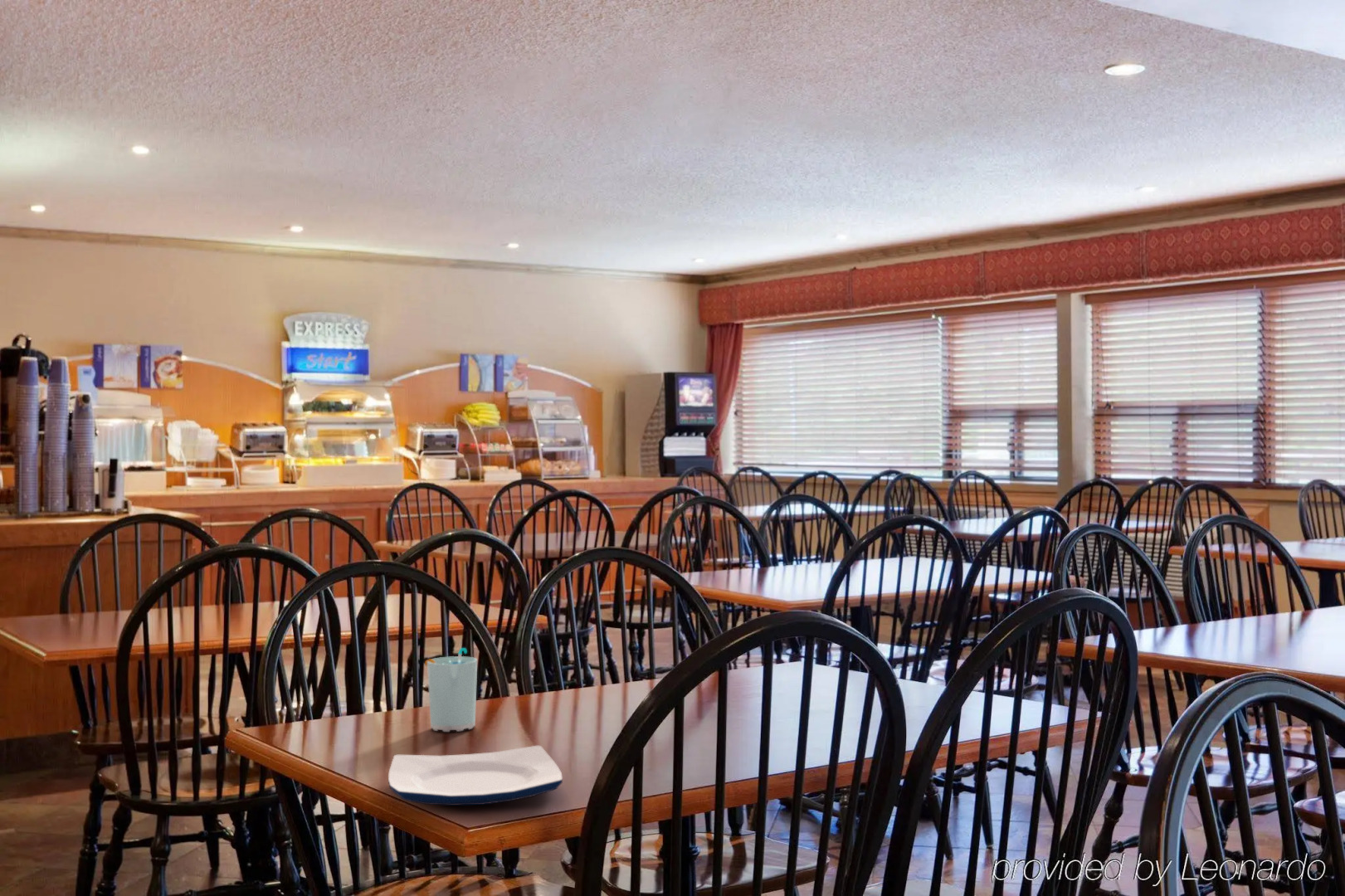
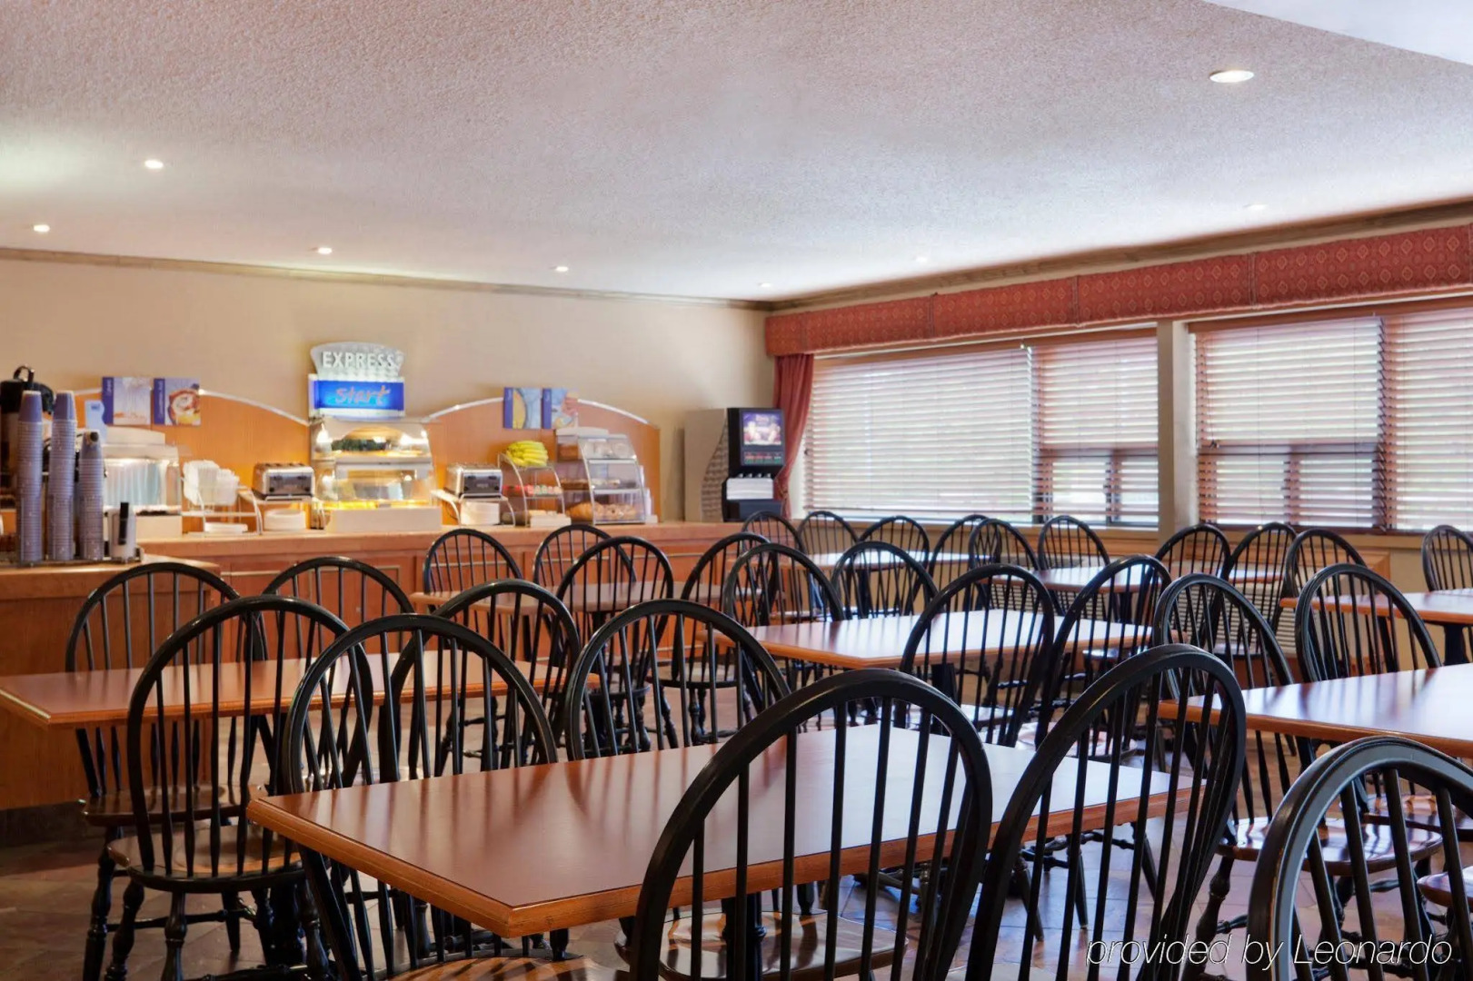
- cup (451, 686)
- plate (475, 777)
